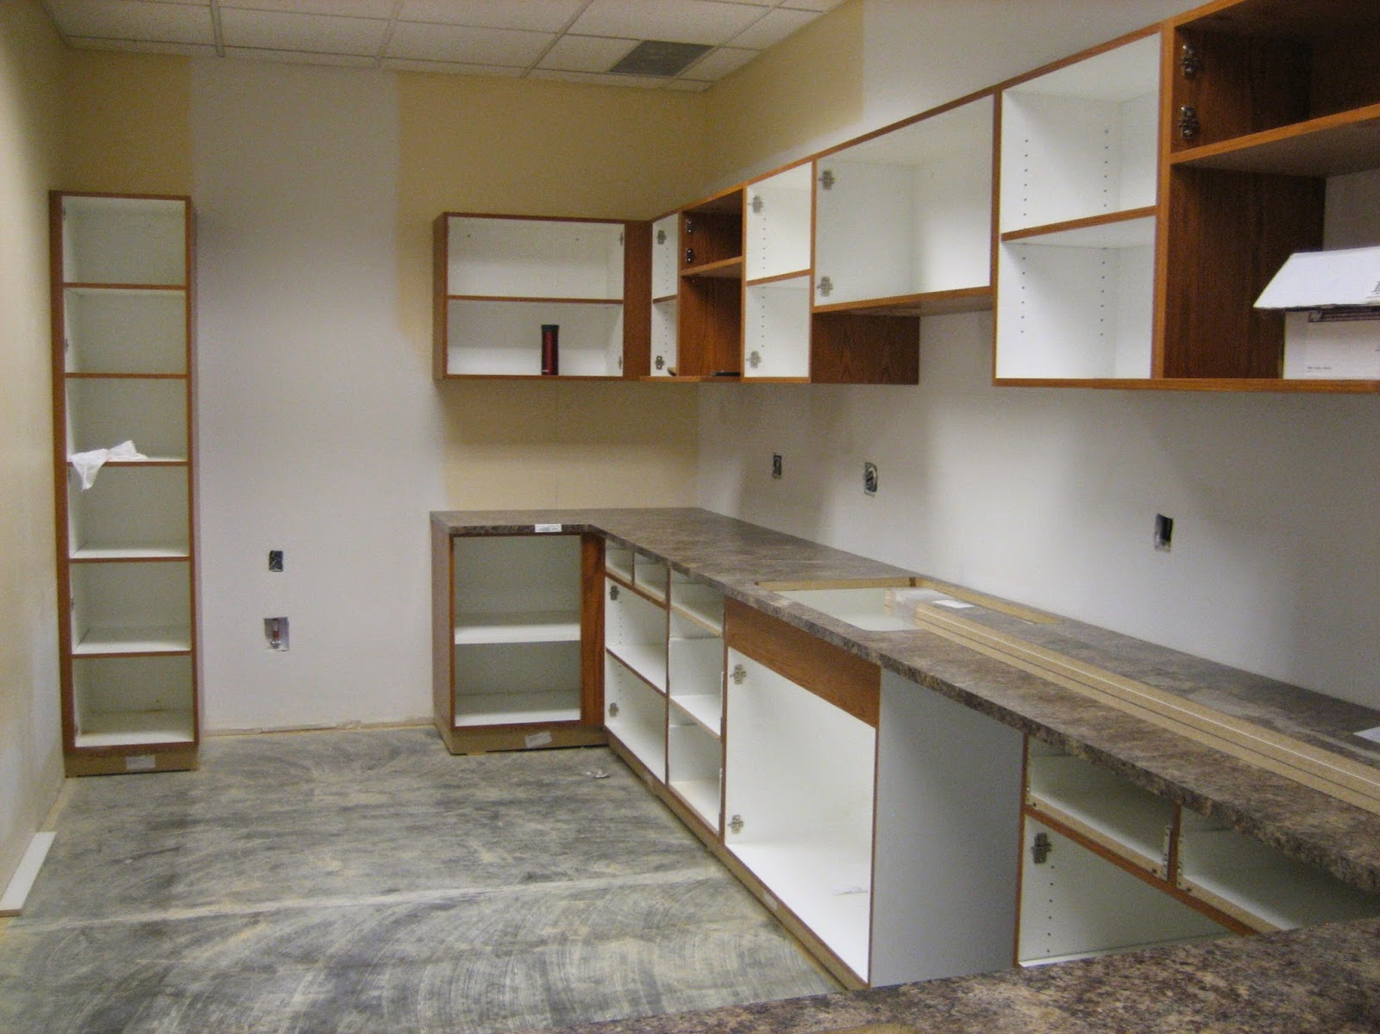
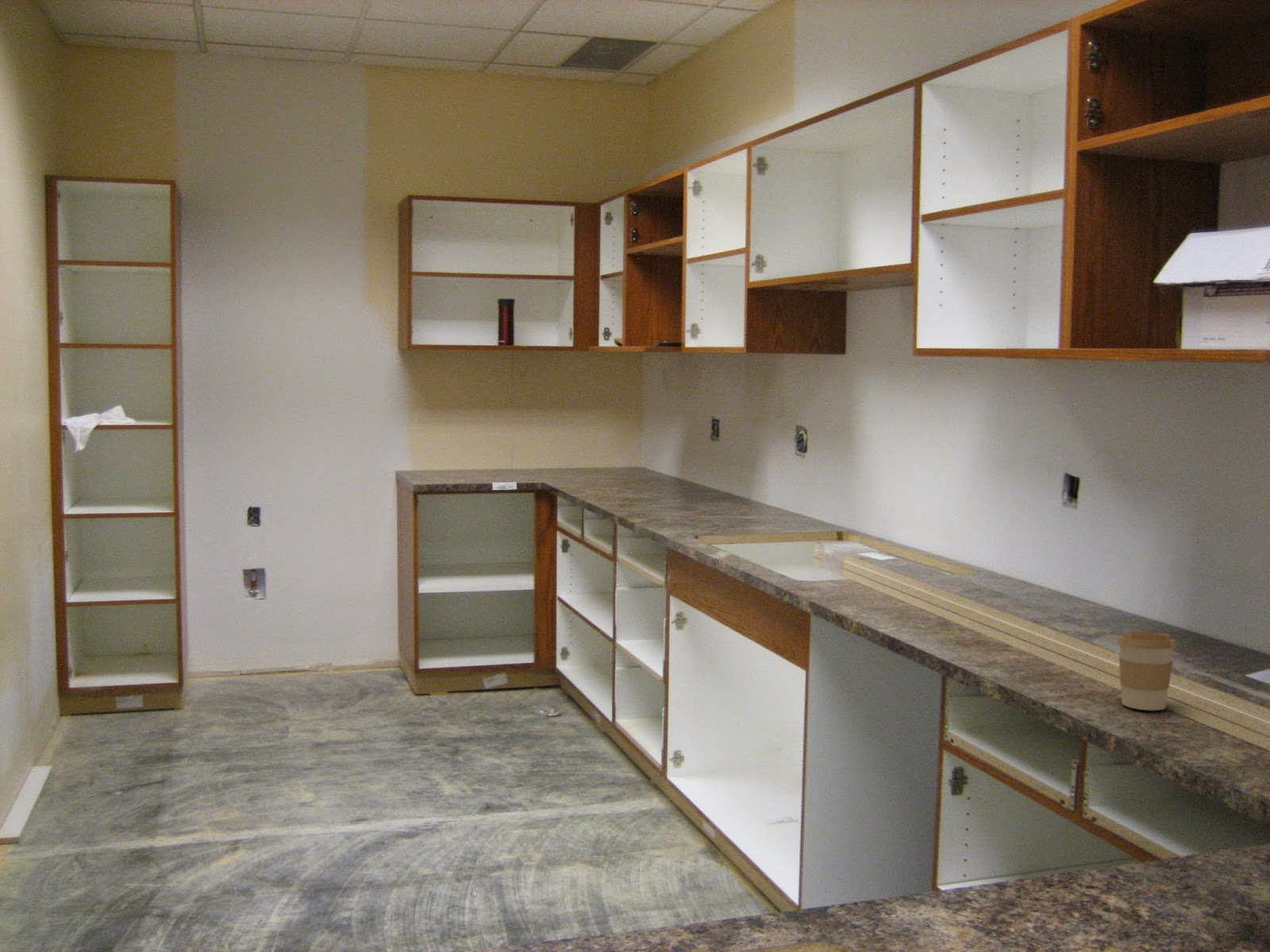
+ coffee cup (1145, 667)
